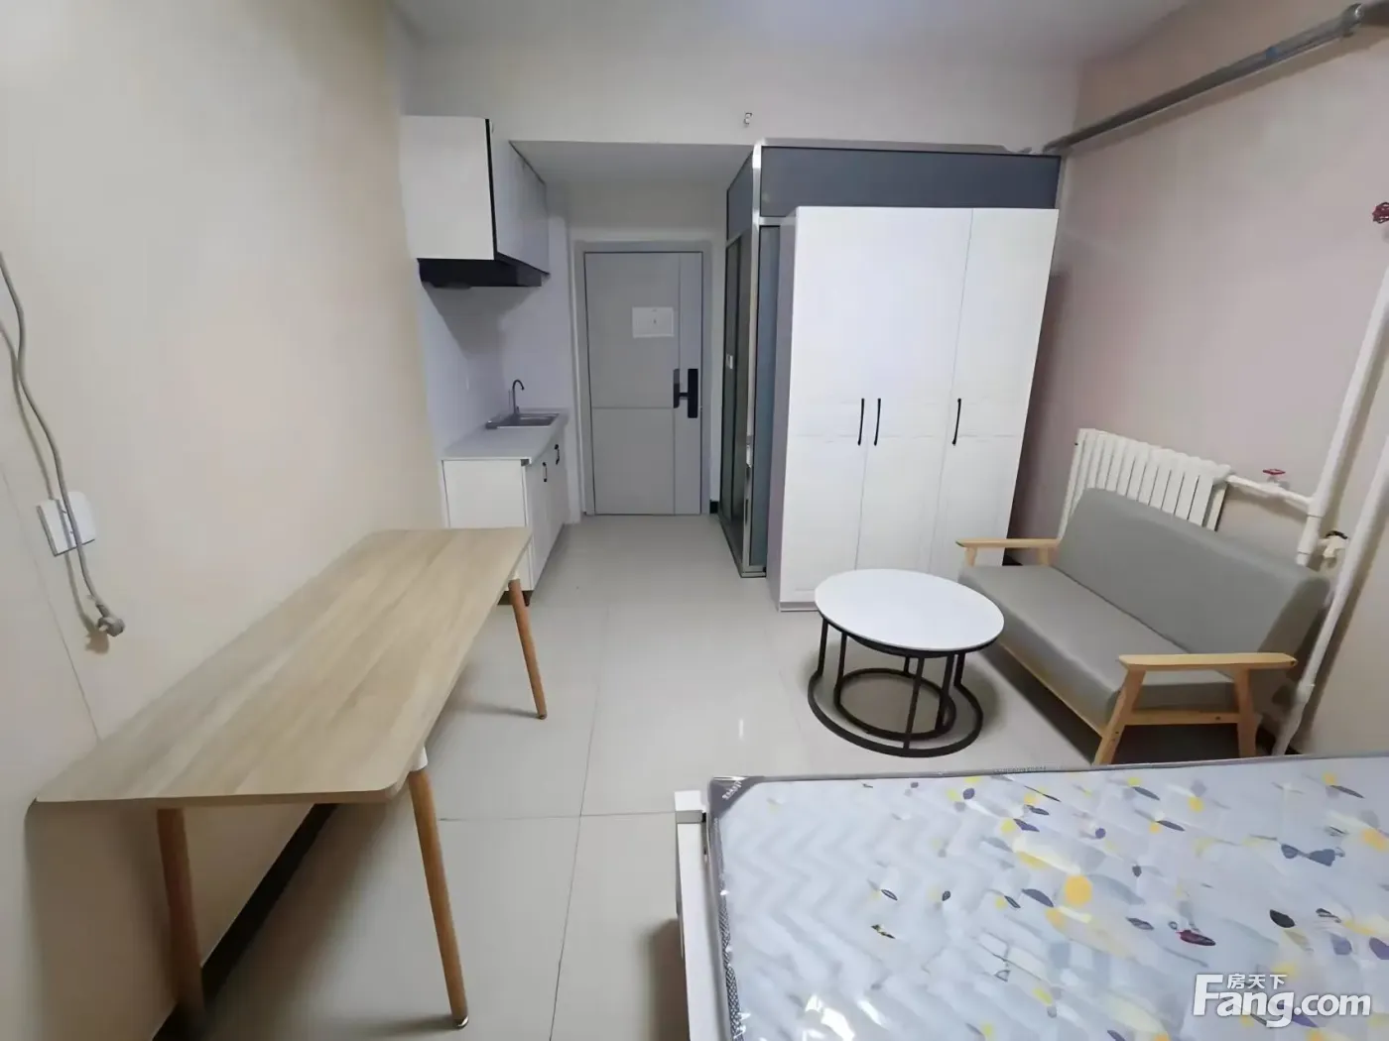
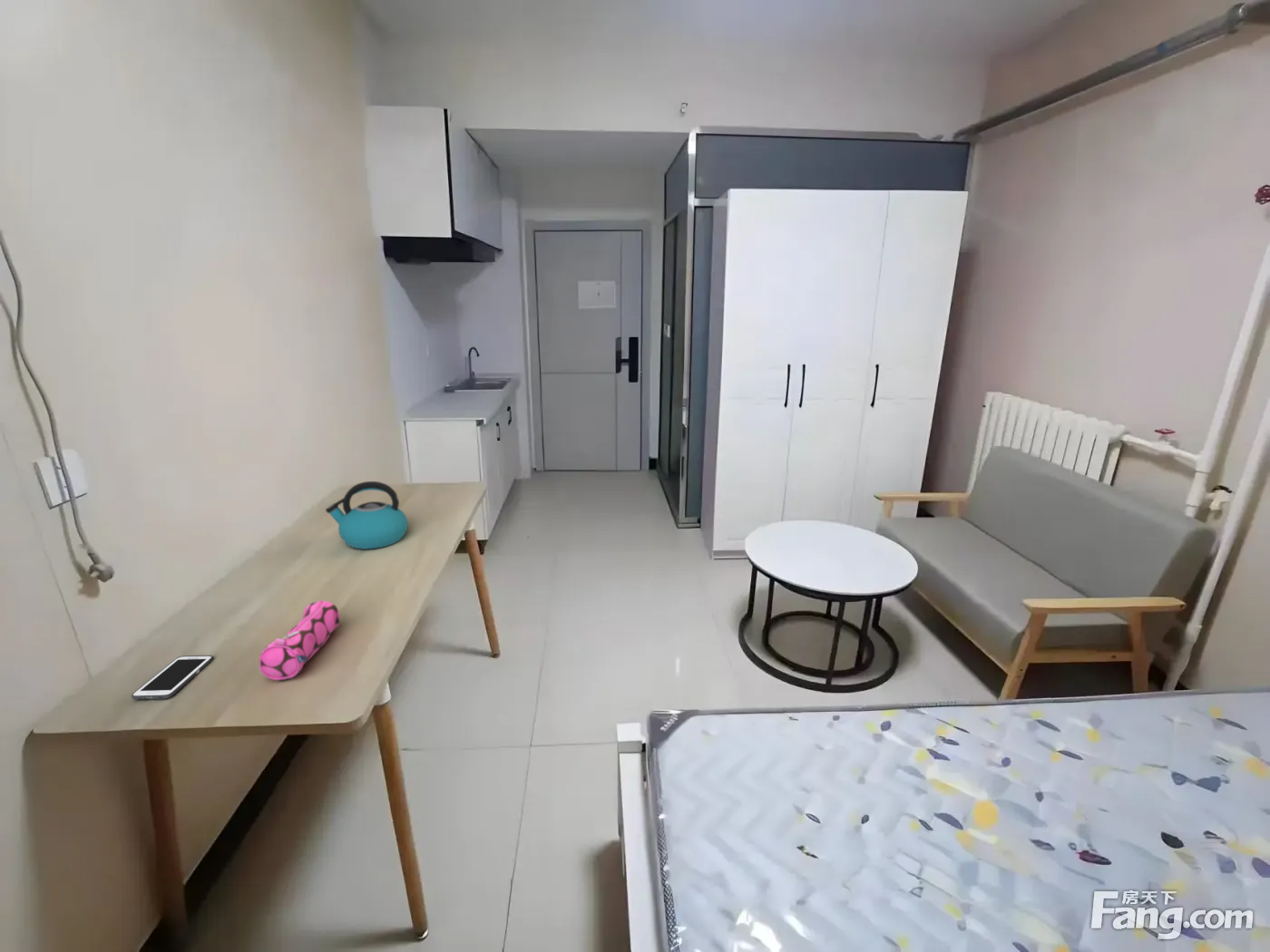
+ pencil case (303, 636)
+ kettle (366, 511)
+ cell phone (174, 675)
